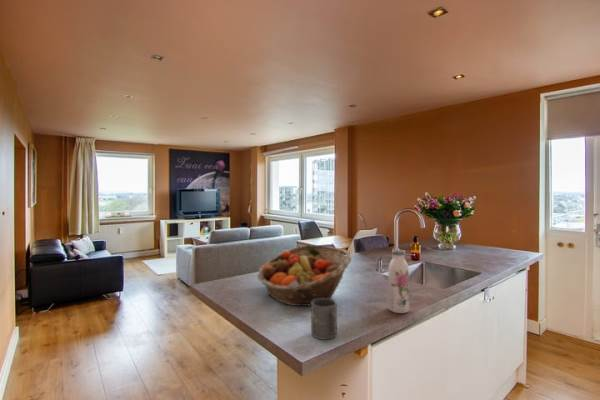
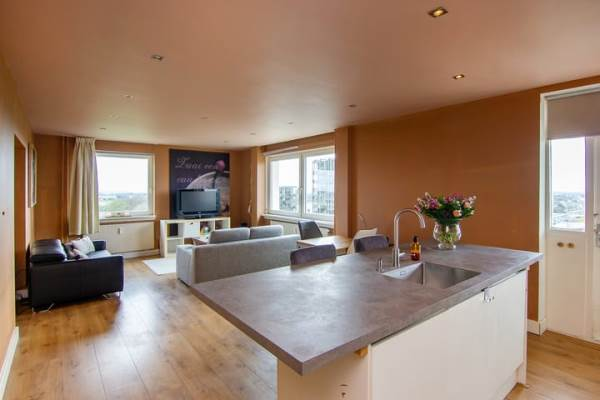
- mug (326, 320)
- fruit basket (303, 272)
- water bottle (398, 280)
